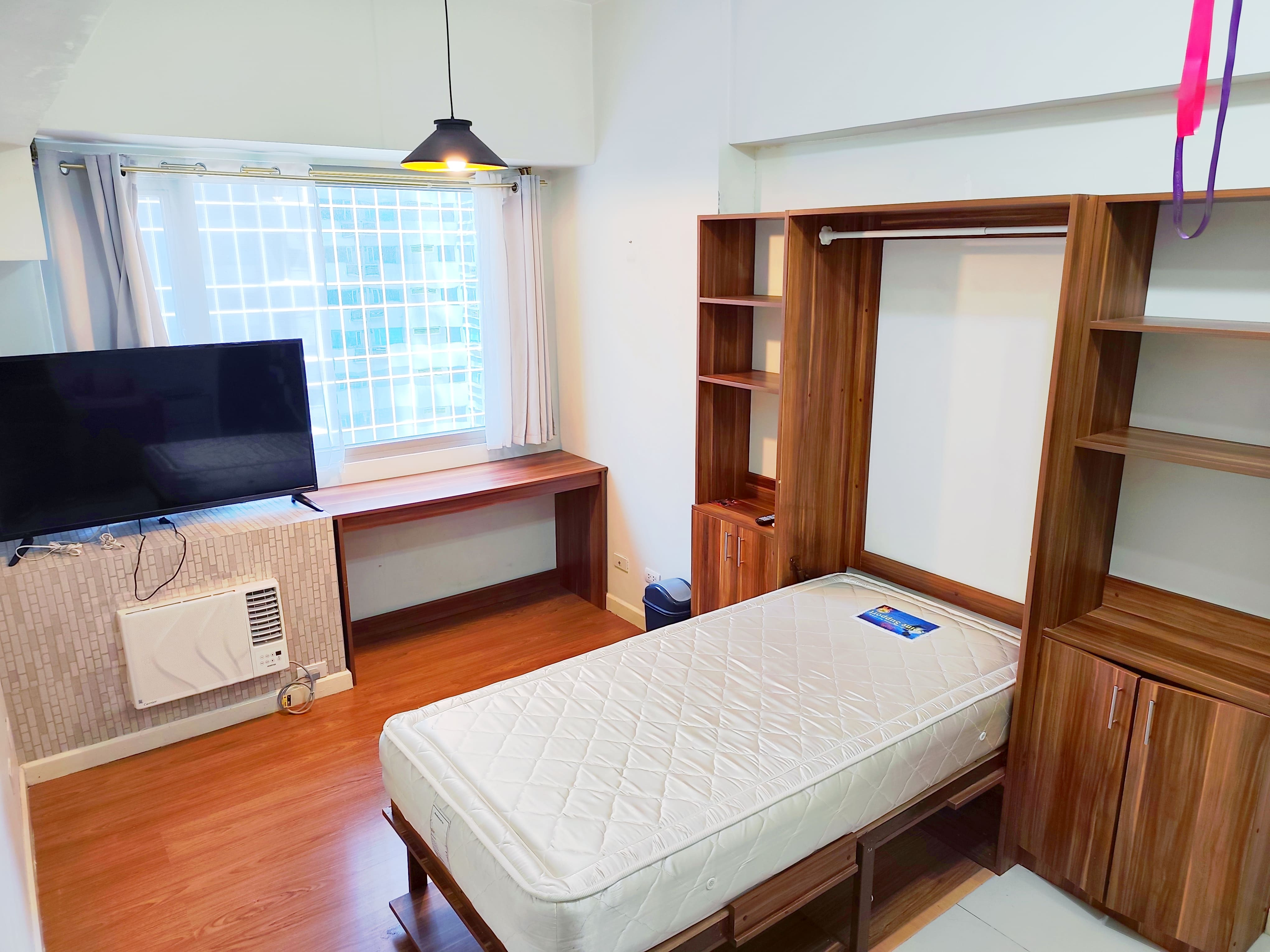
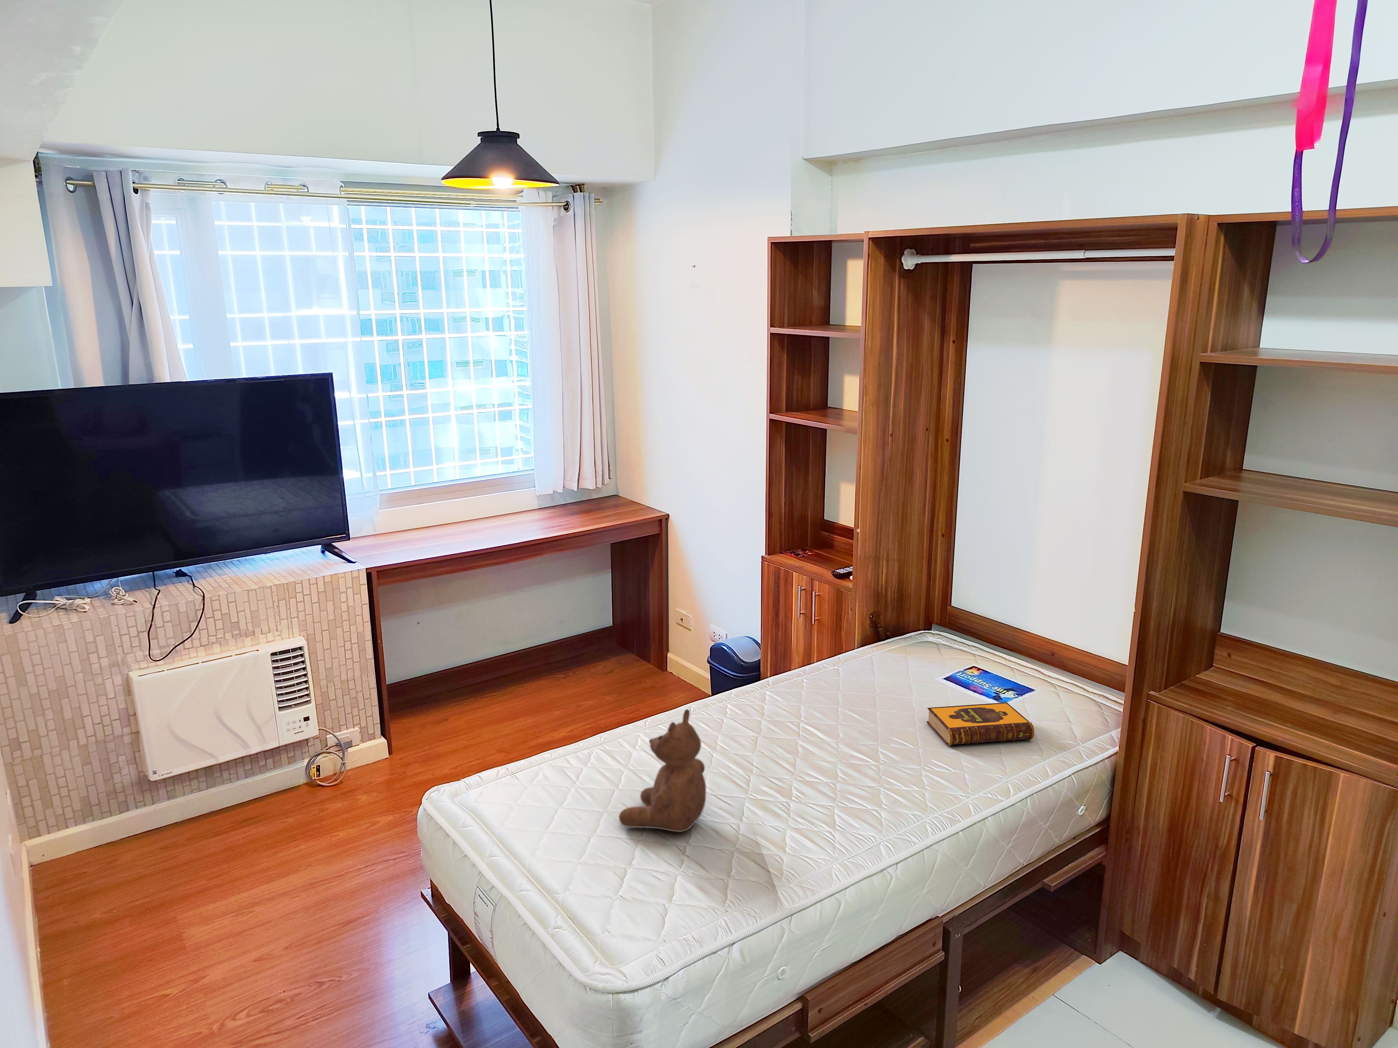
+ hardback book (980, 724)
+ teddy bear (664, 768)
